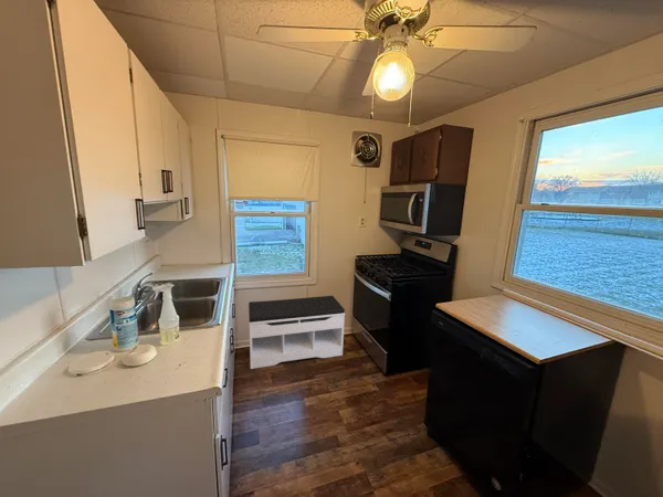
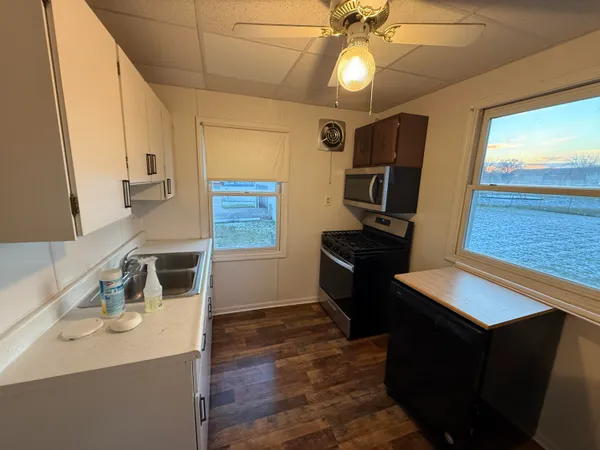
- bench (295, 328)
